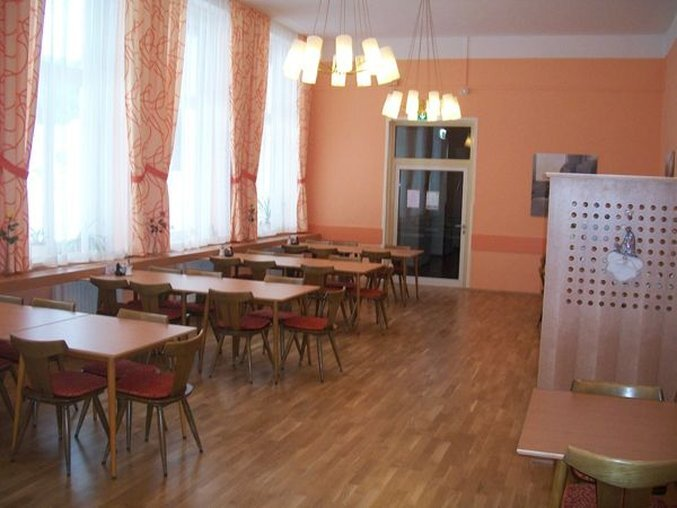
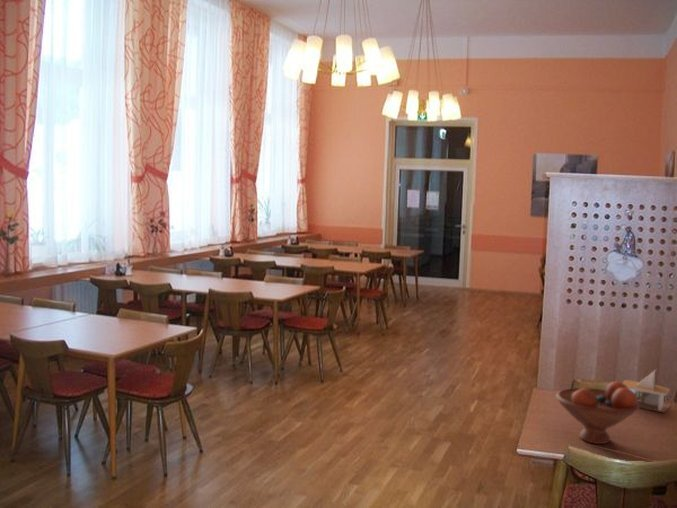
+ fruit bowl (596, 411)
+ napkin holder (644, 386)
